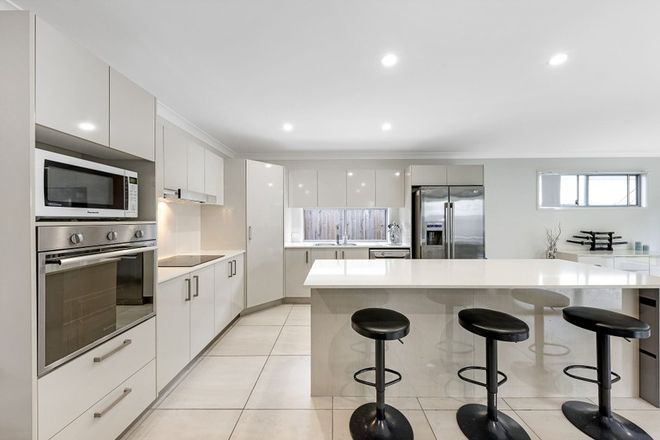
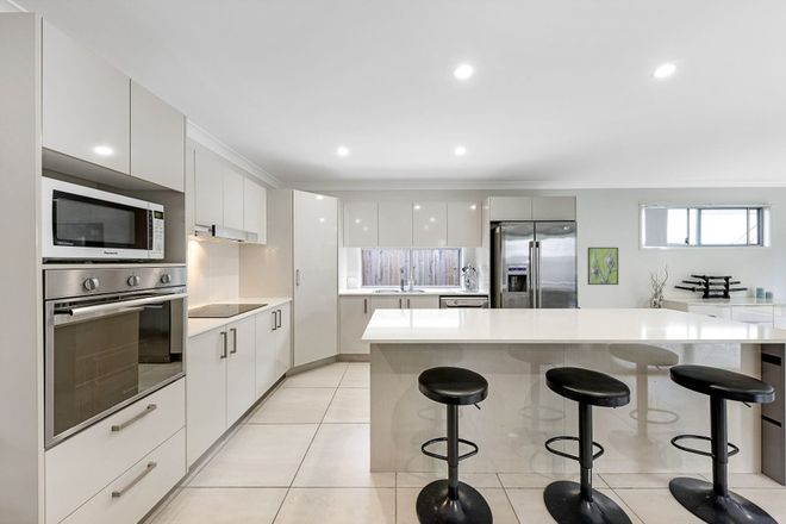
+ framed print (603, 266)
